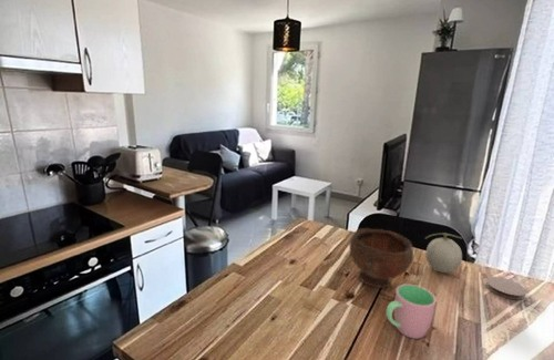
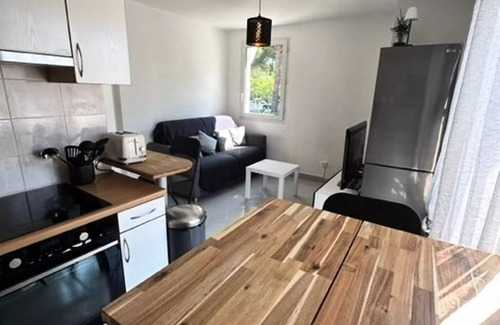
- coaster (505, 287)
- fruit (442, 249)
- cup (407, 312)
- bowl (379, 259)
